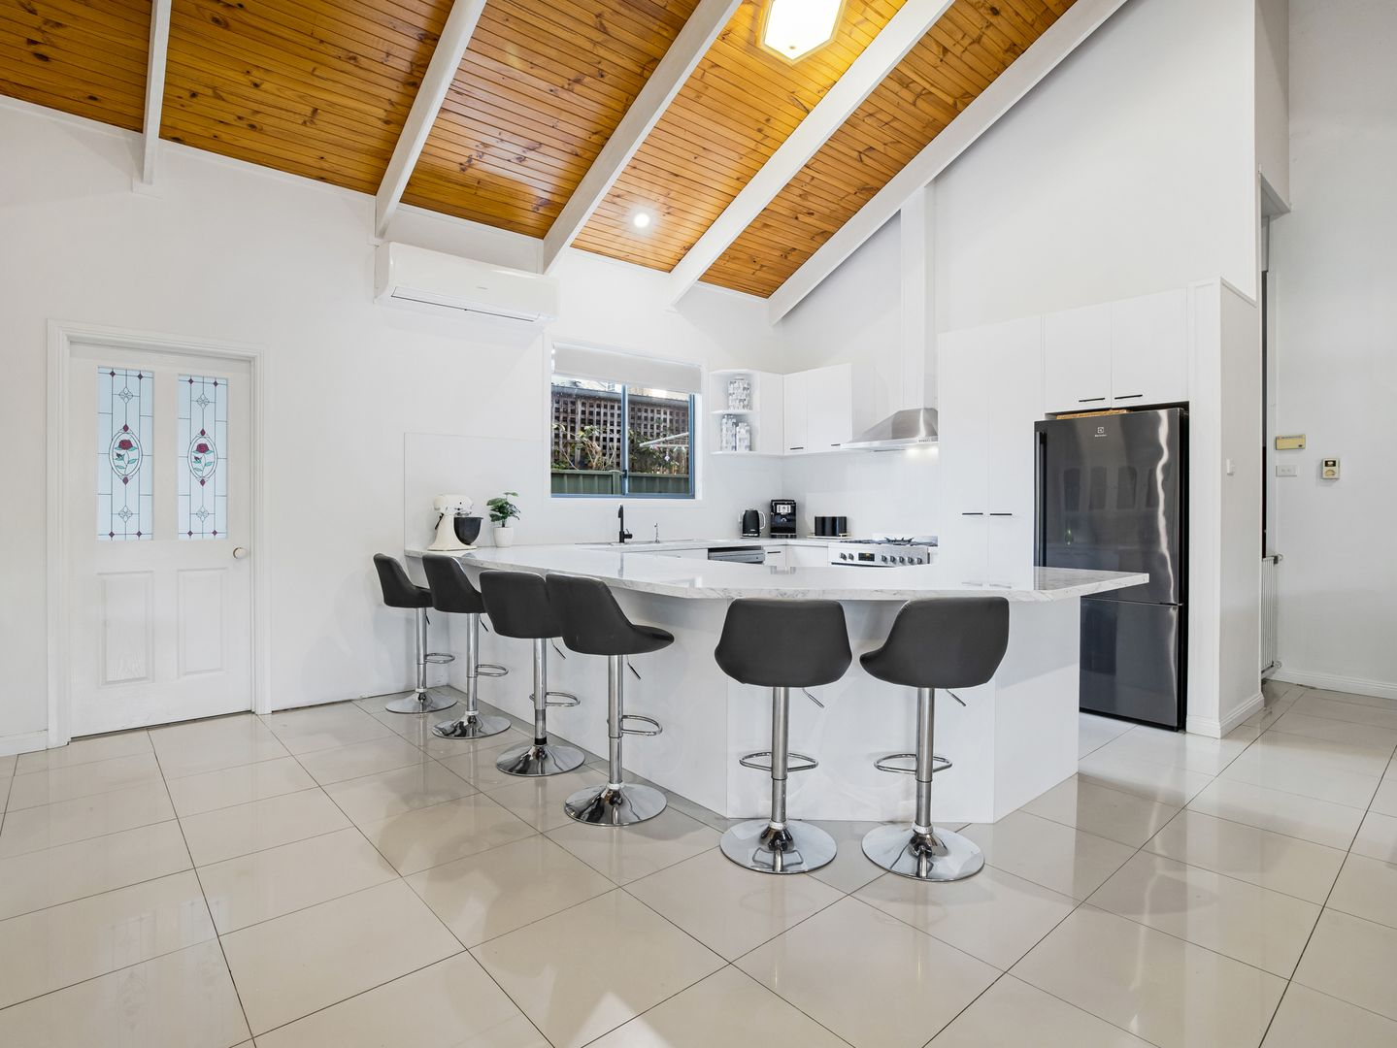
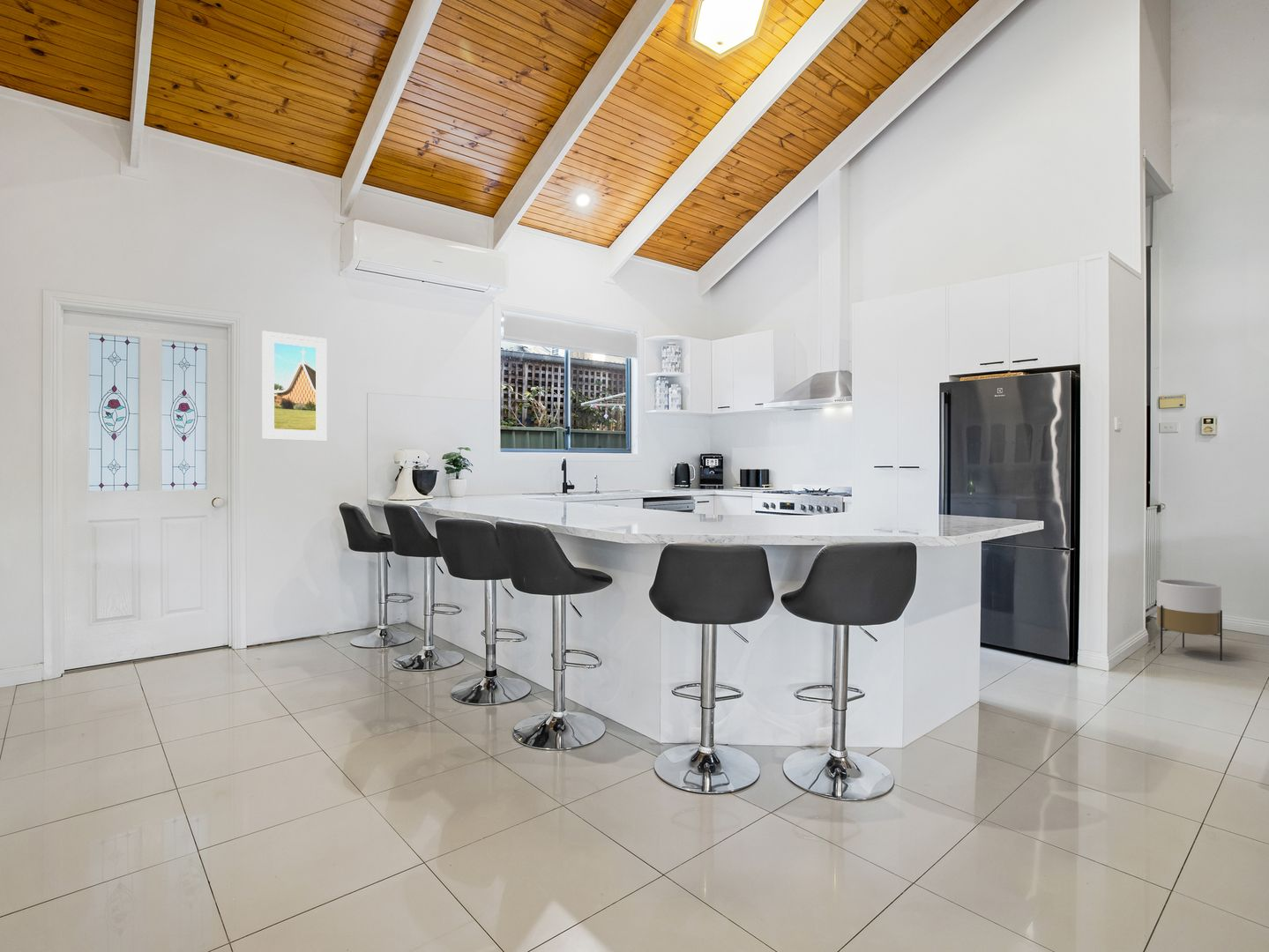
+ planter (1188, 618)
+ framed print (295, 387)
